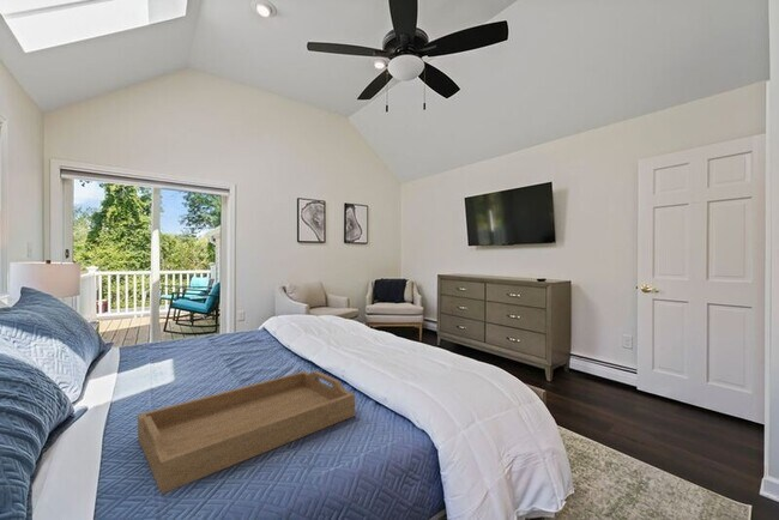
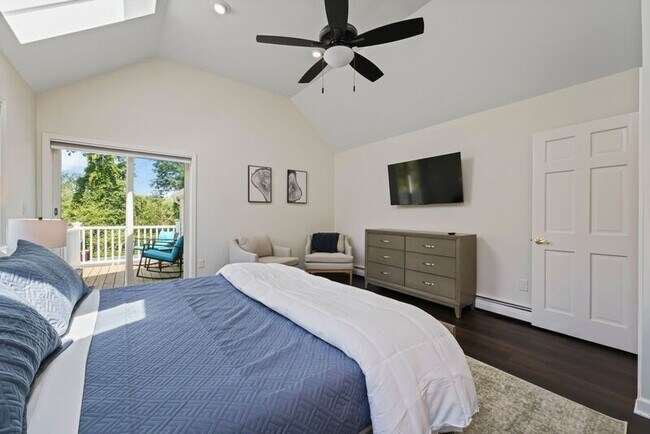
- serving tray (253, 411)
